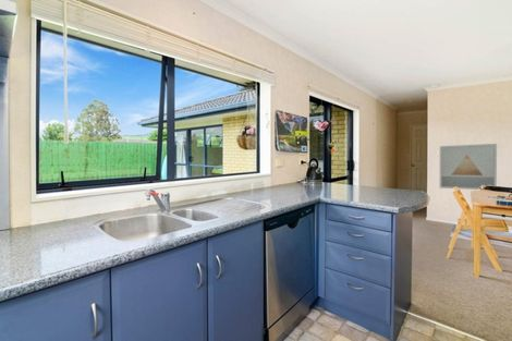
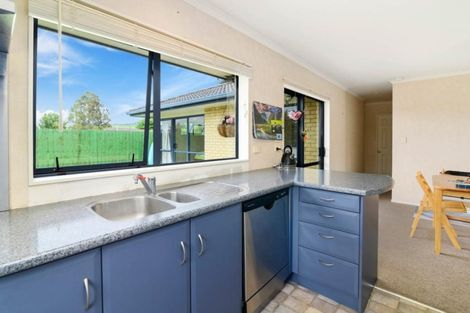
- wall art (466, 167)
